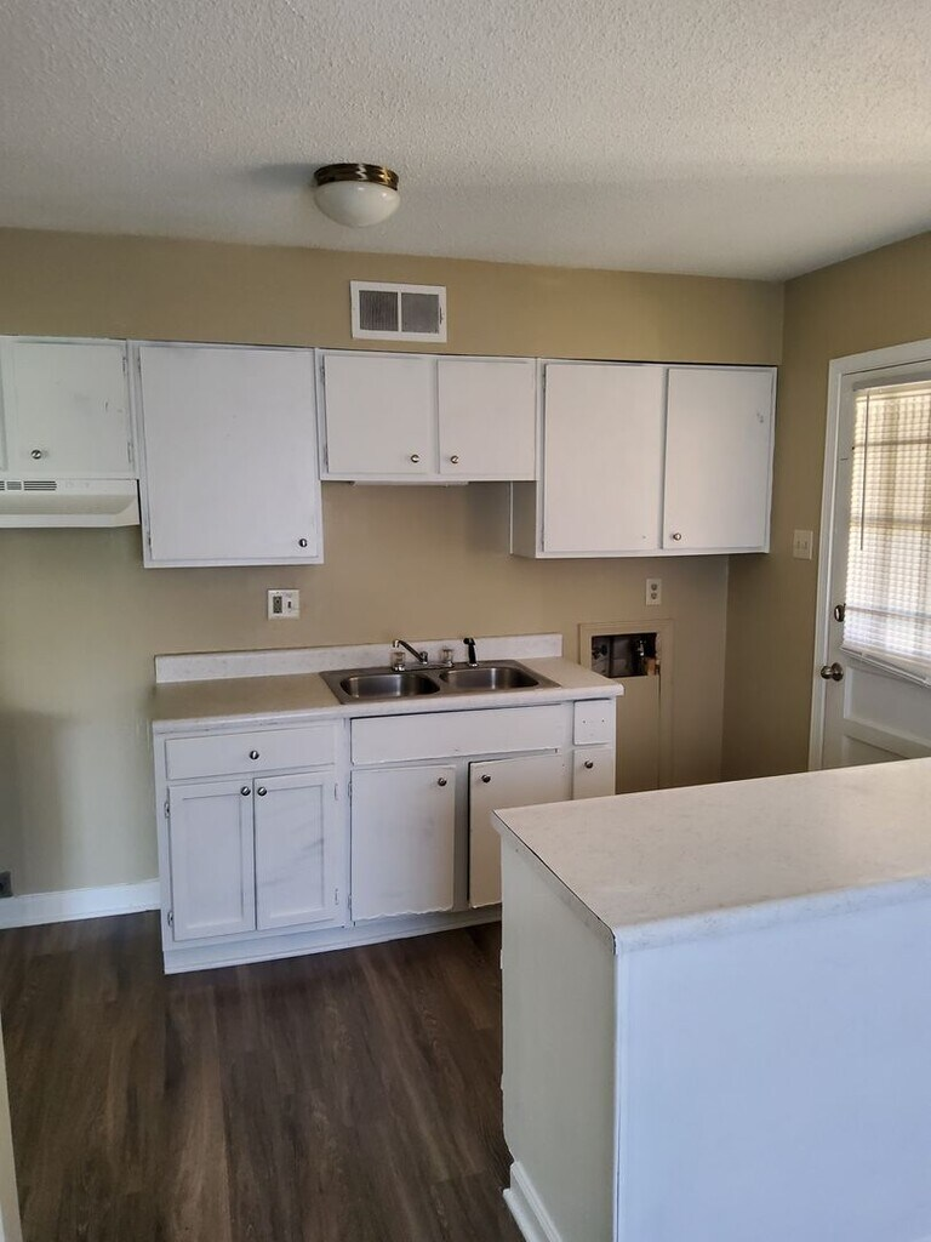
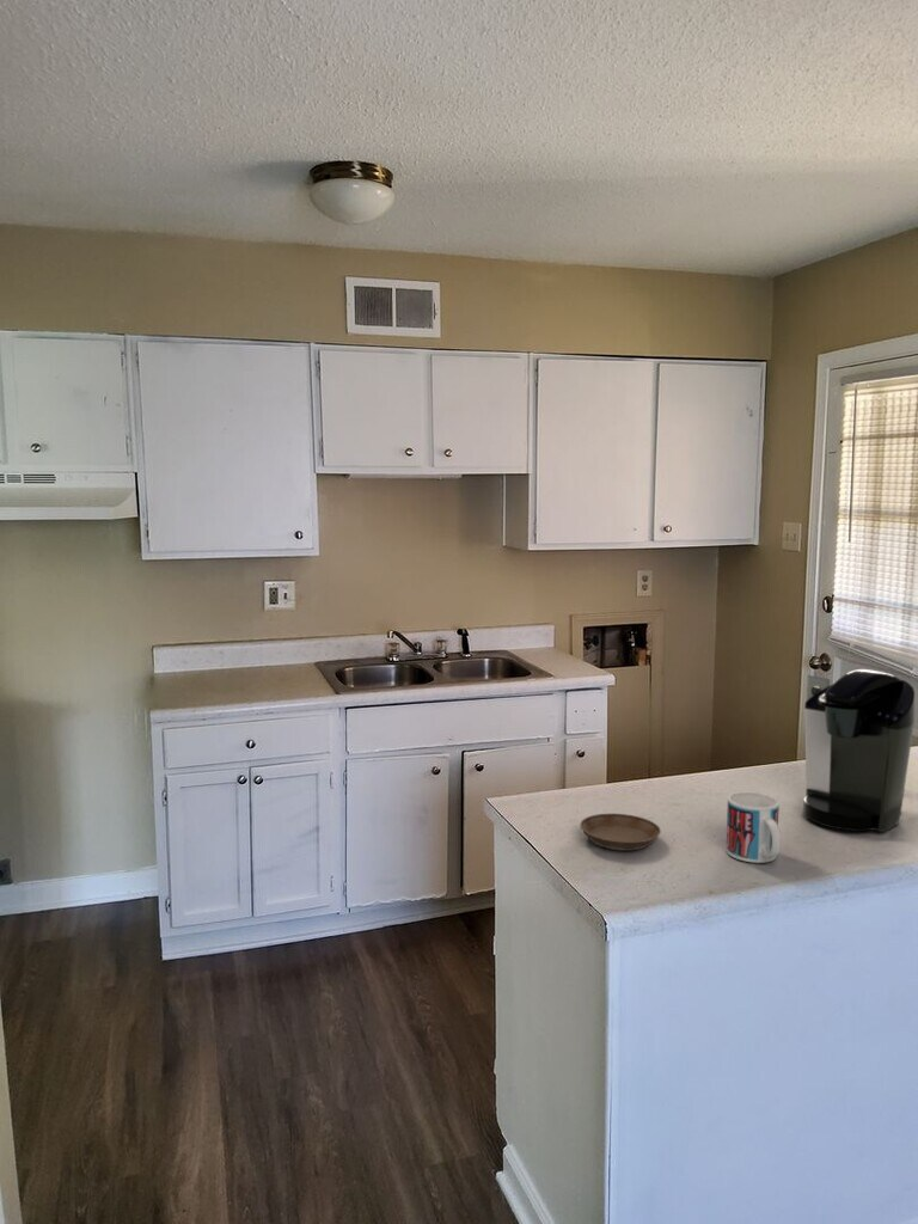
+ saucer (619, 833)
+ coffee maker (834, 736)
+ mug (759, 828)
